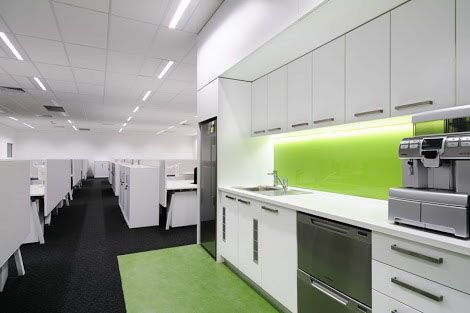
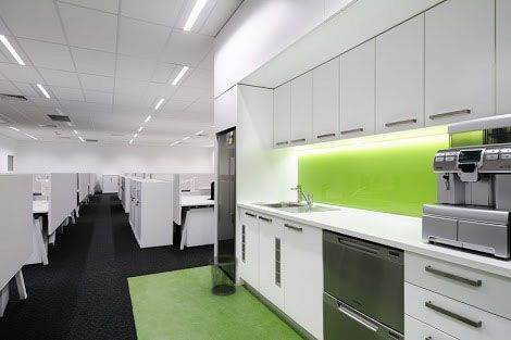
+ waste bin (223, 275)
